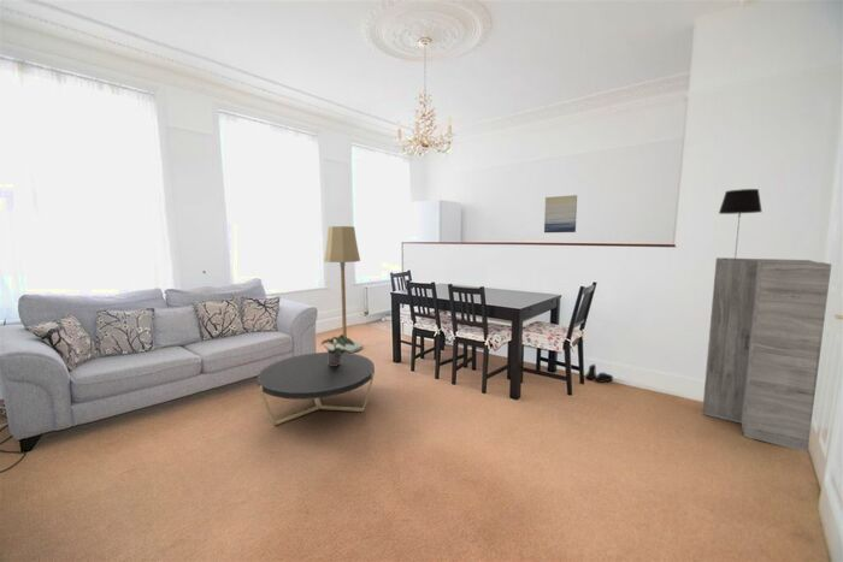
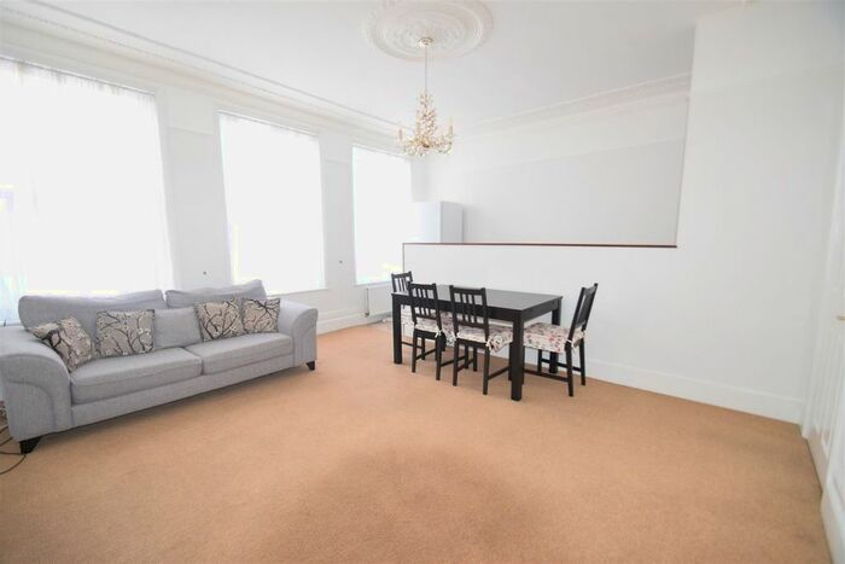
- floor lamp (343, 288)
- potted plant (337, 349)
- cabinet (756, 343)
- wall art (560, 214)
- table lamp (738, 225)
- coffee table (318, 388)
- boots (599, 373)
